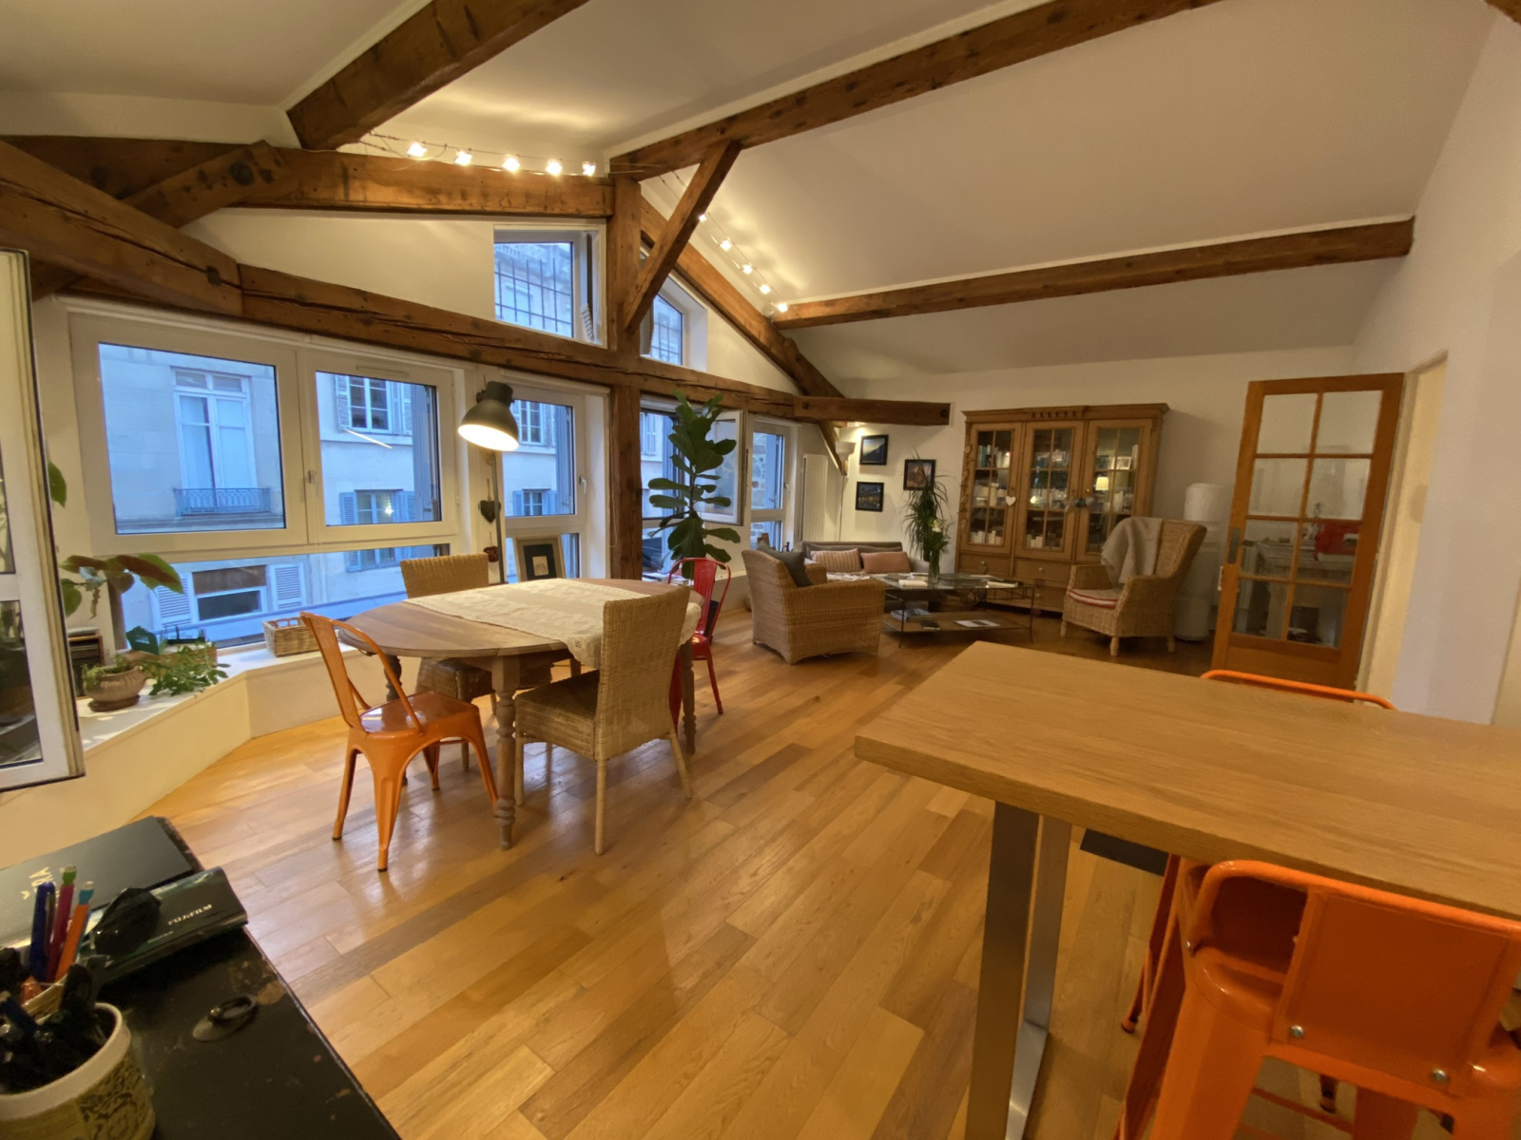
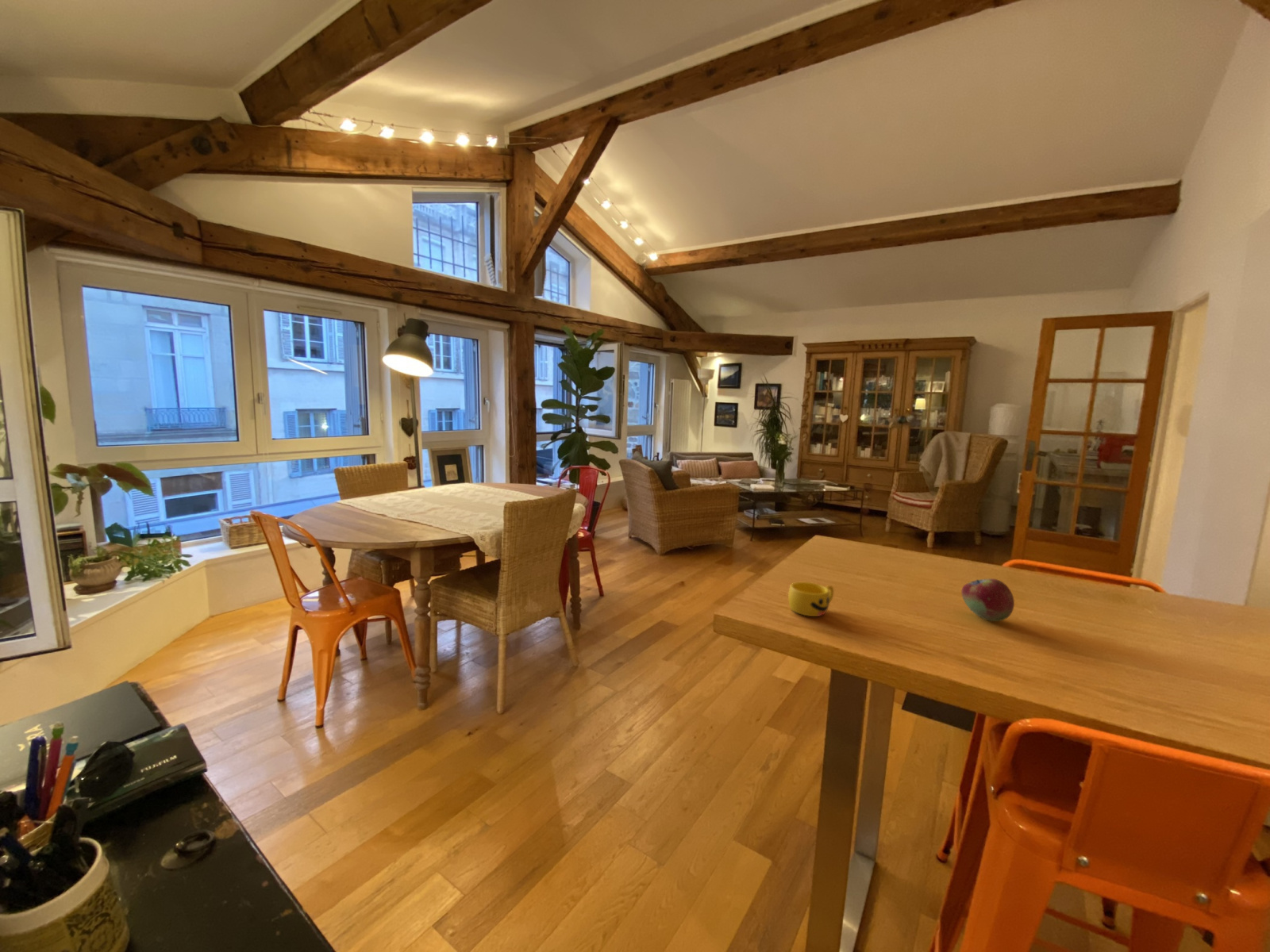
+ fruit (987, 598)
+ cup (813, 598)
